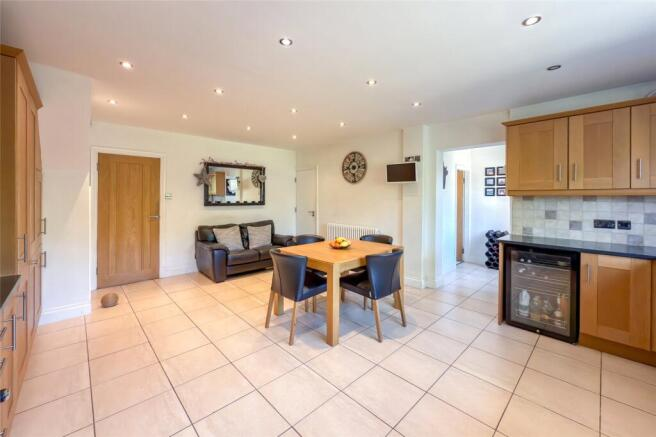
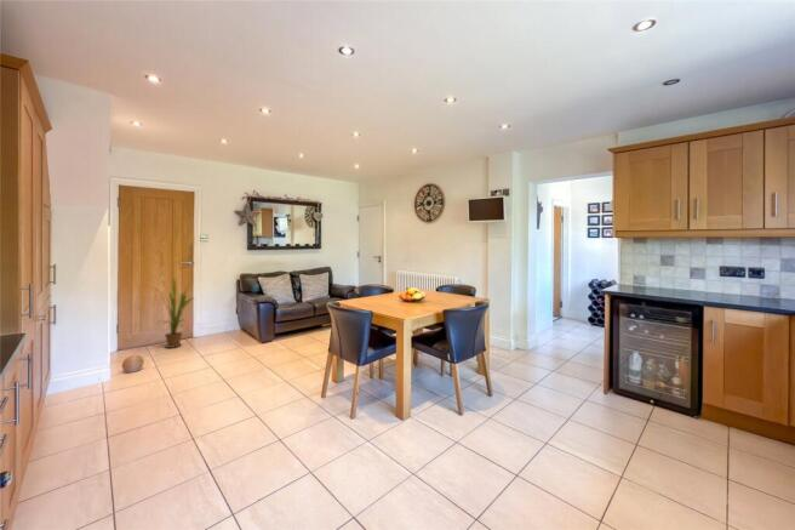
+ house plant (171, 310)
